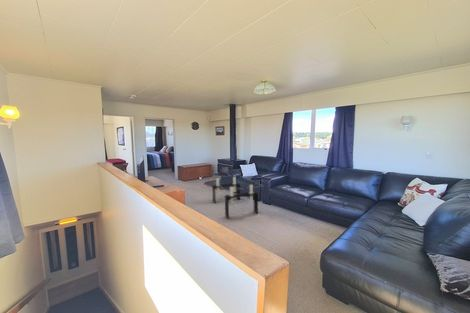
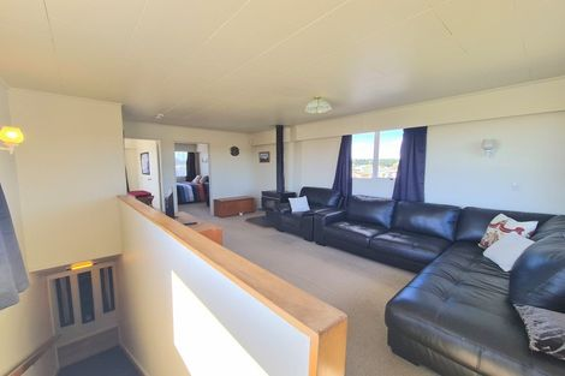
- coffee table (233, 194)
